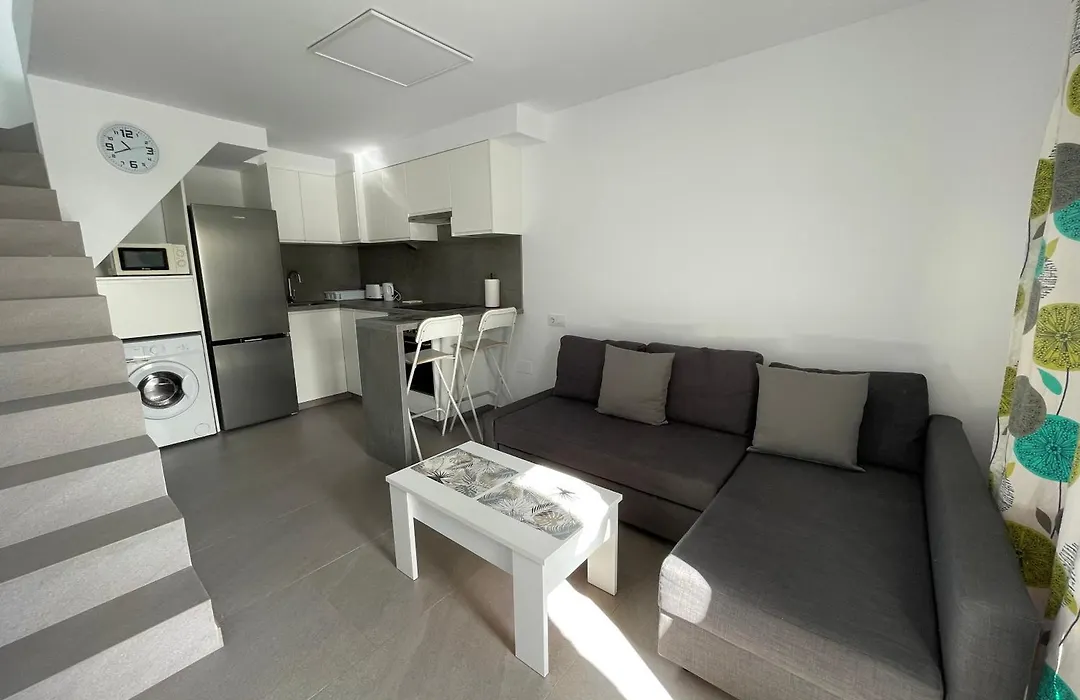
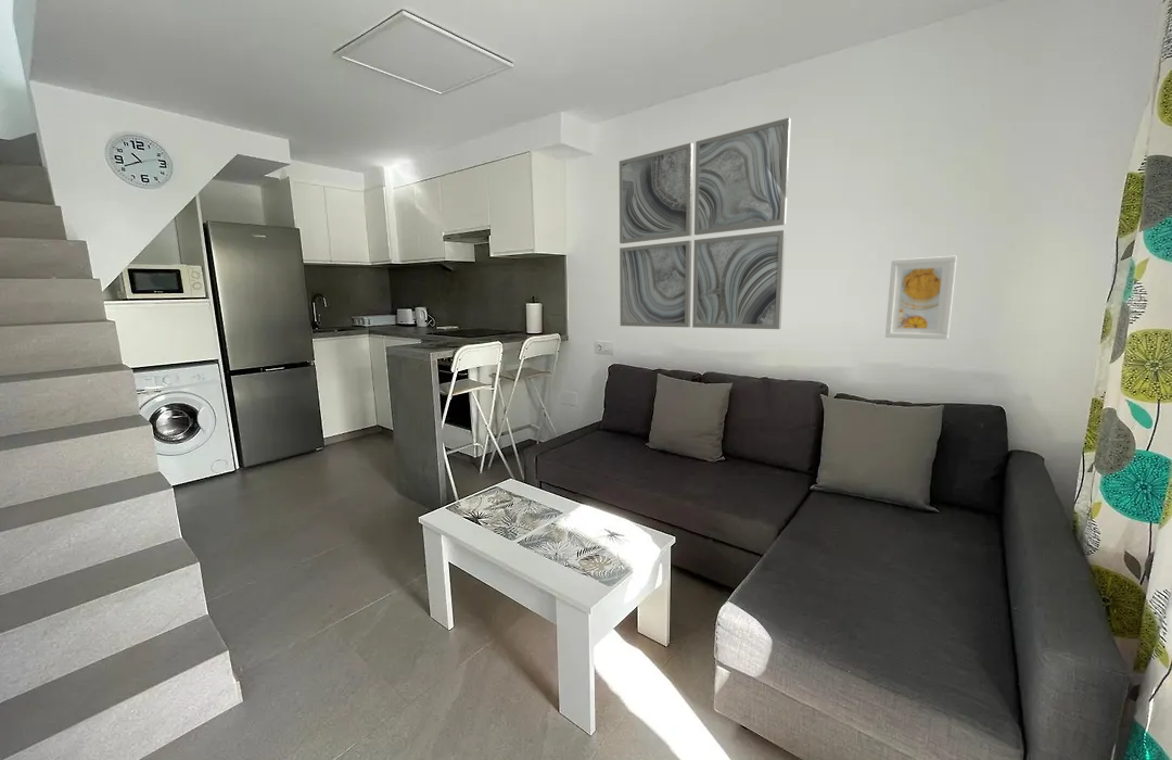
+ wall art (695, 240)
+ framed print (919, 299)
